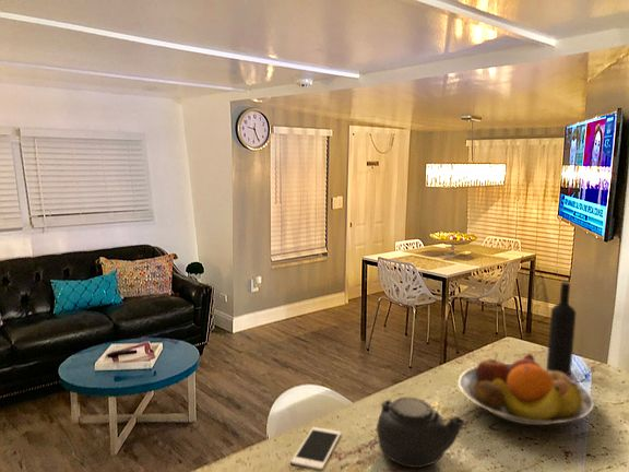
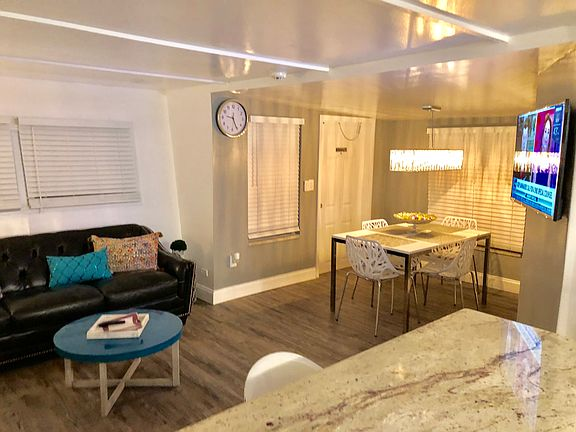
- wine bottle (561, 327)
- fruit bowl (523, 384)
- cell phone (317, 447)
- teapot (419, 432)
